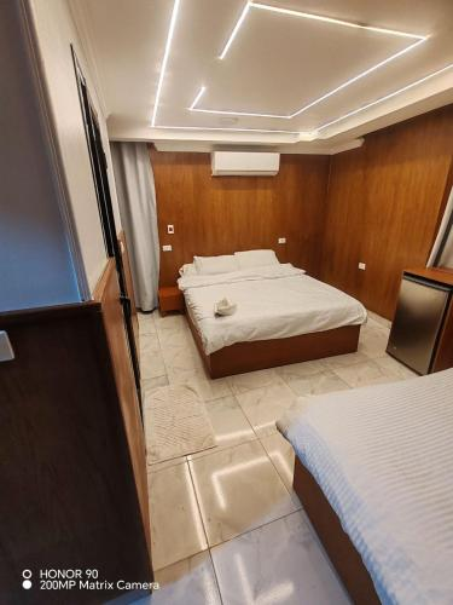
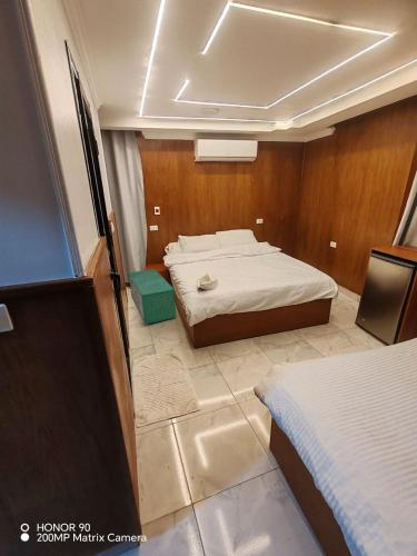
+ storage bin (150, 292)
